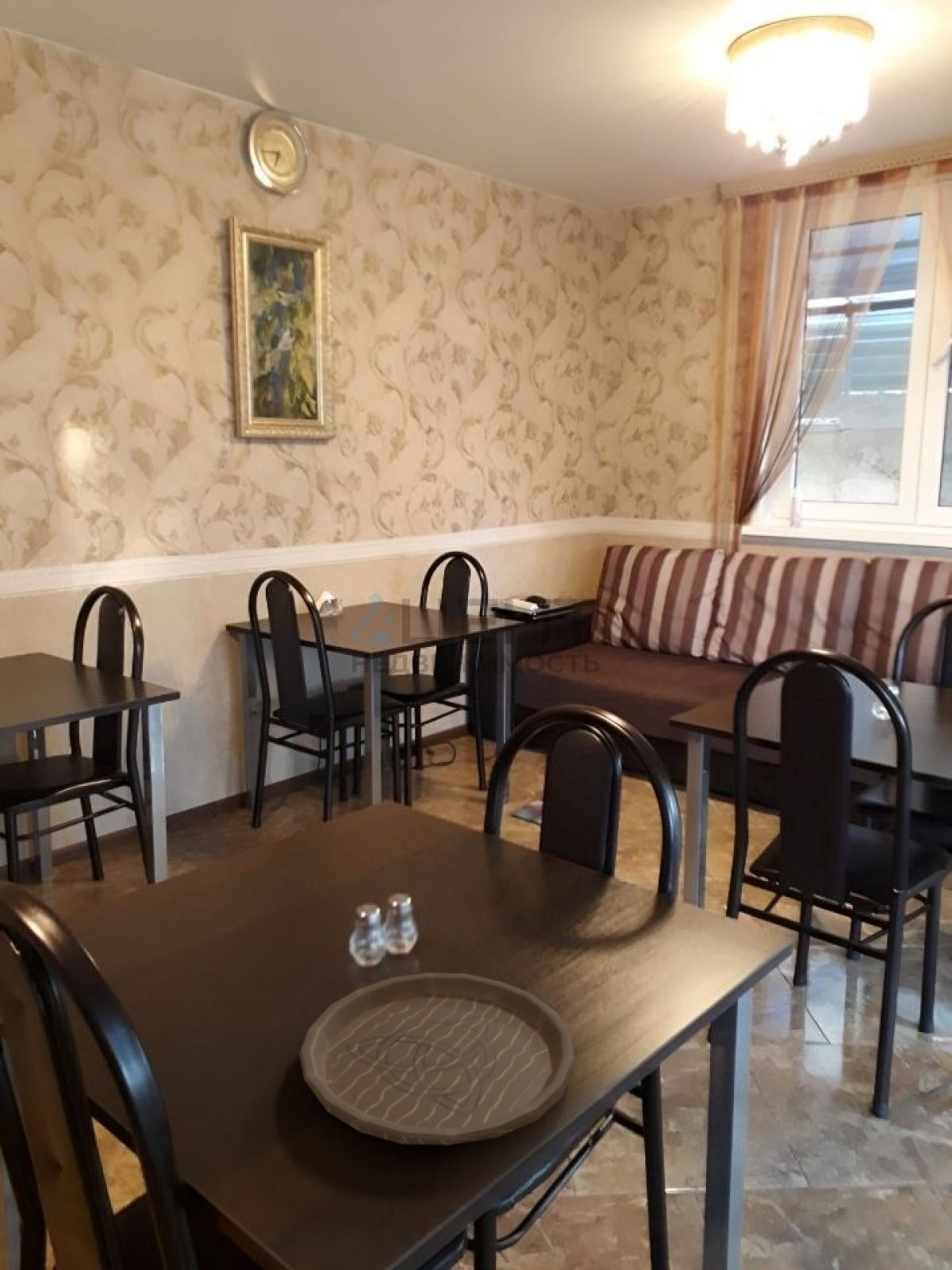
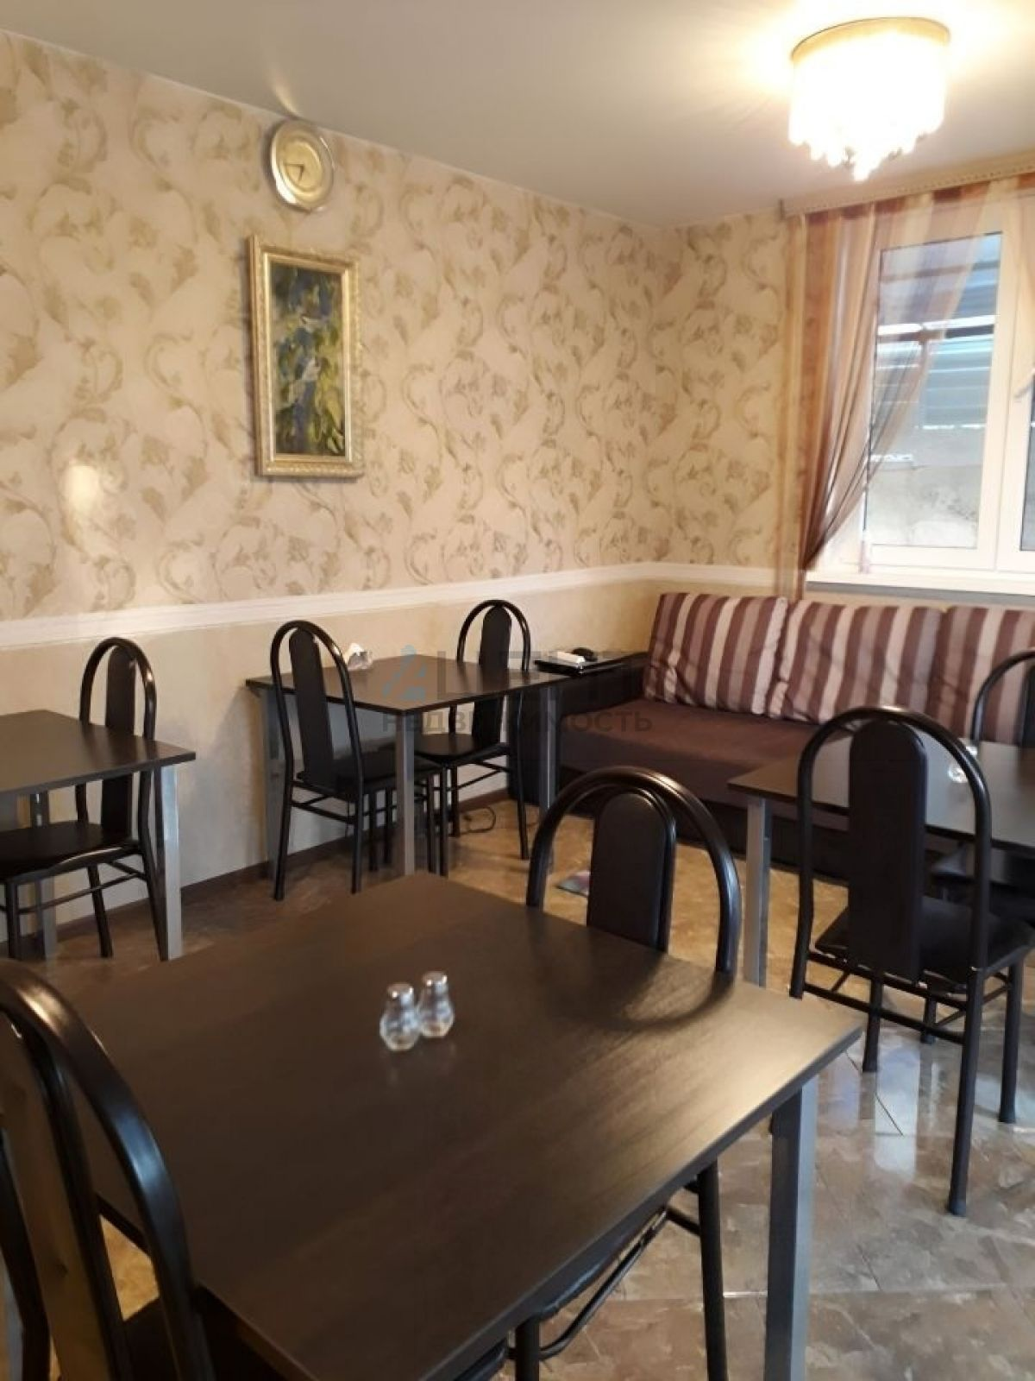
- plate (438, 1052)
